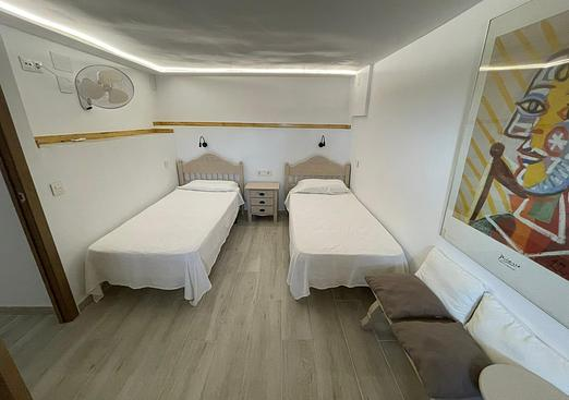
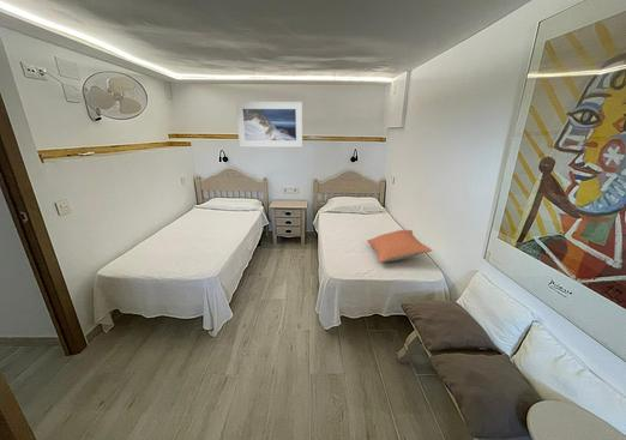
+ pillow (396, 245)
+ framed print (270, 125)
